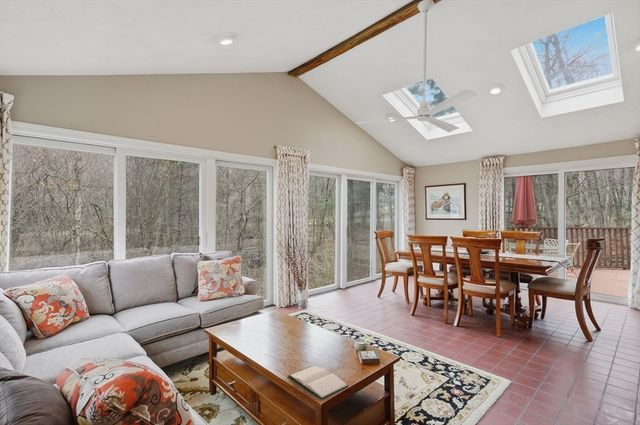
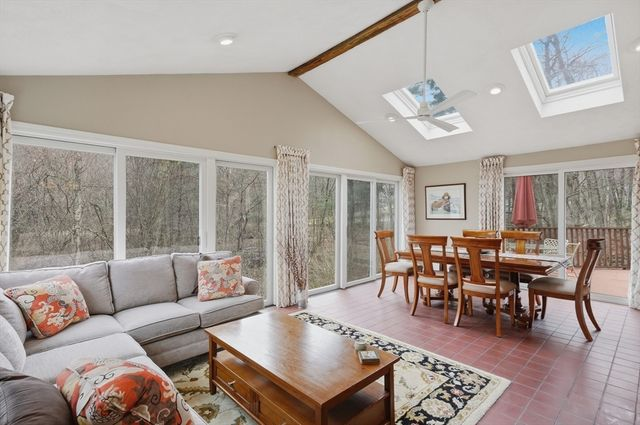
- hardback book (317, 379)
